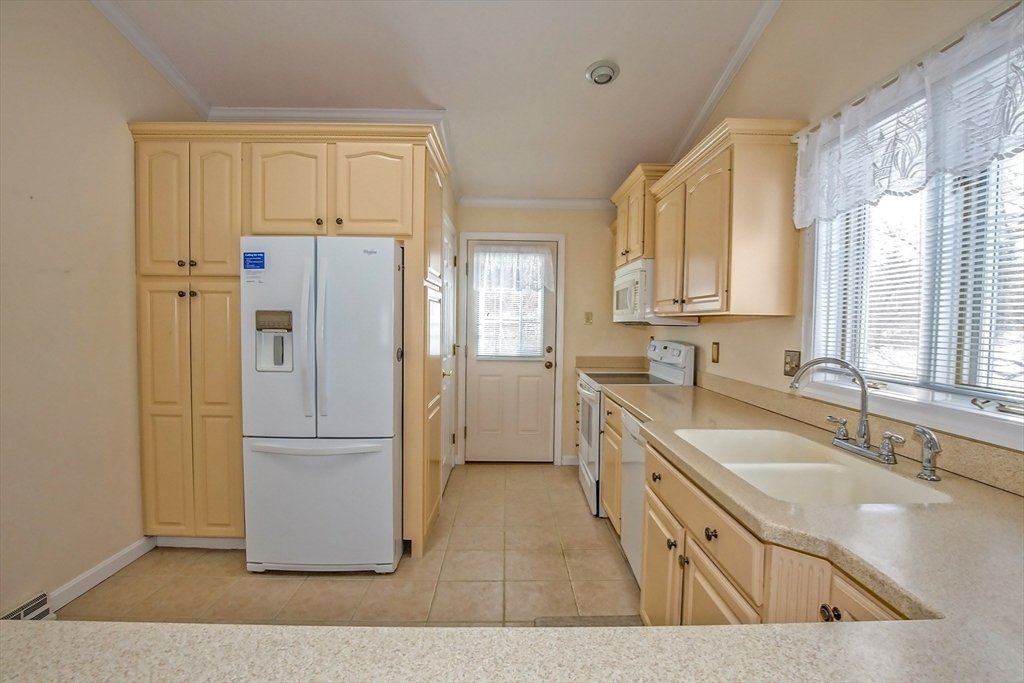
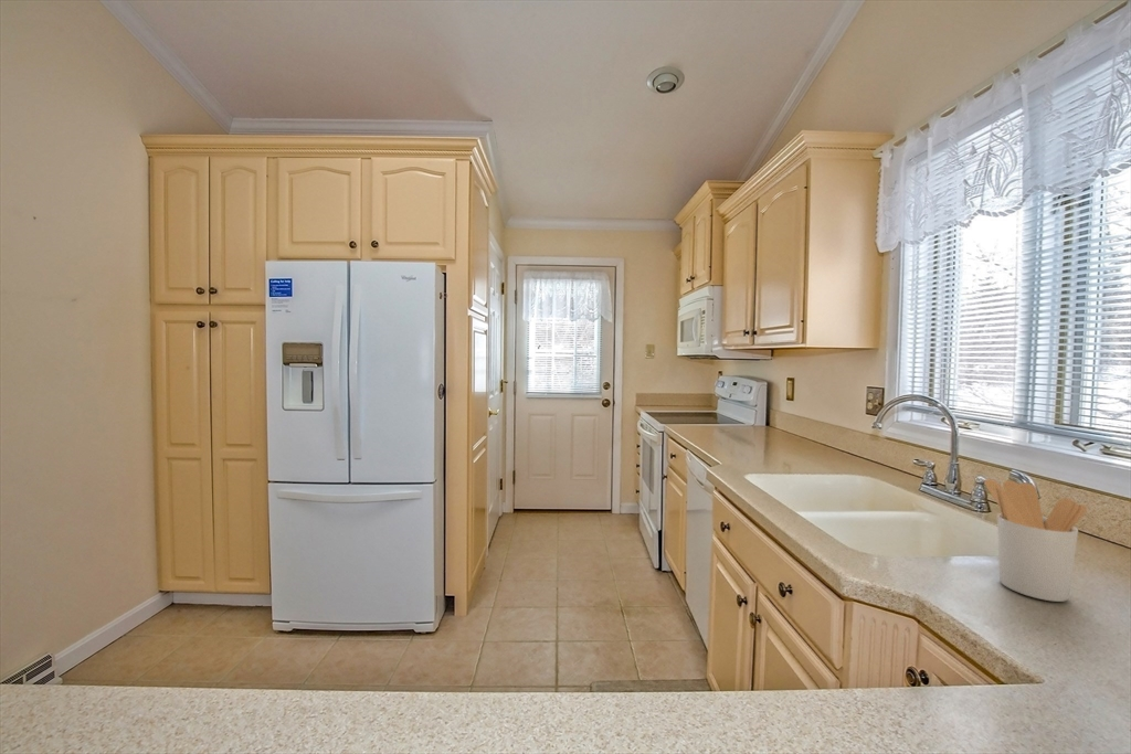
+ utensil holder (1025, 533)
